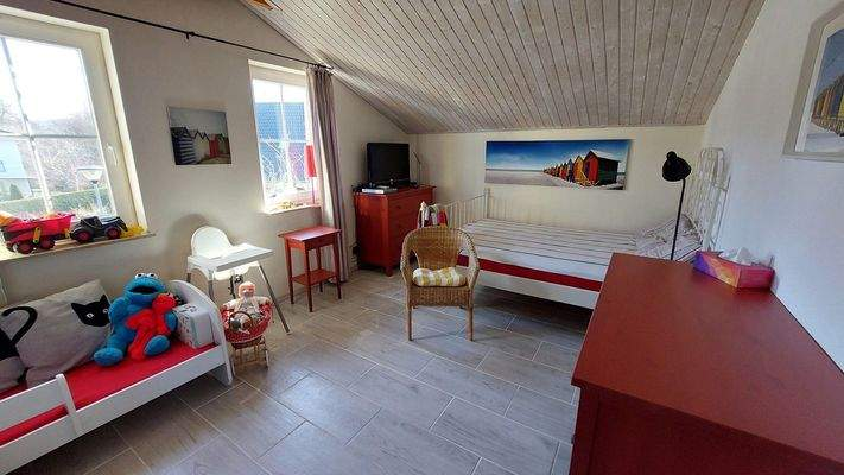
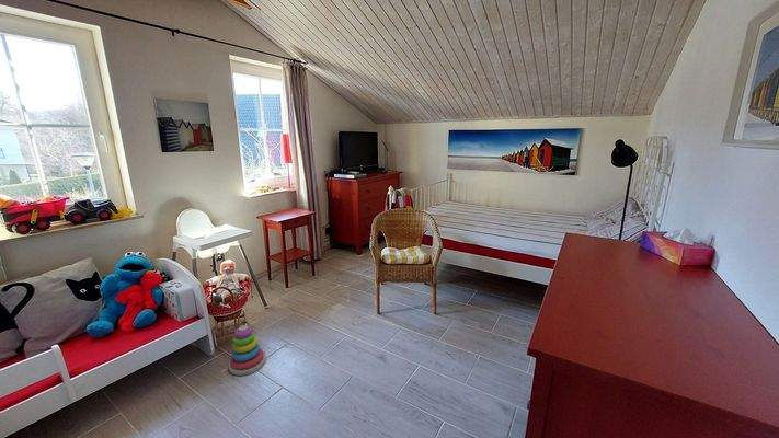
+ stacking toy (245, 346)
